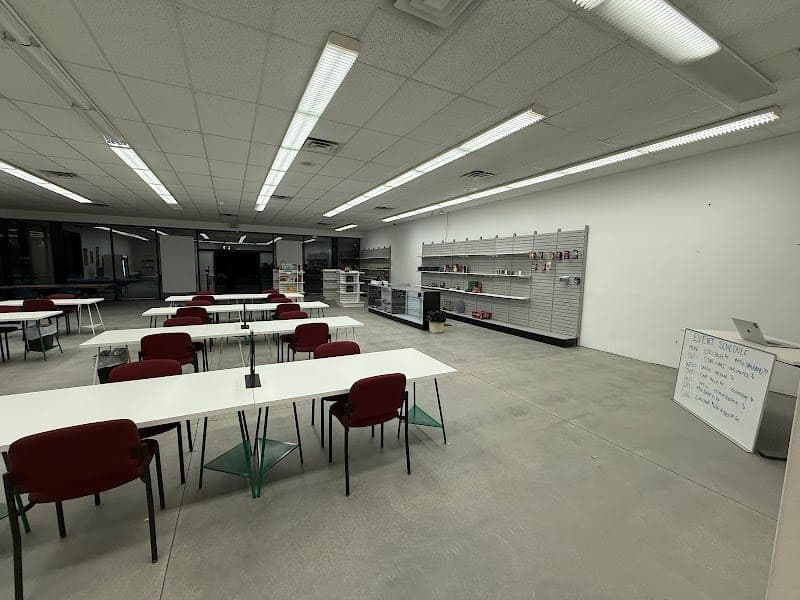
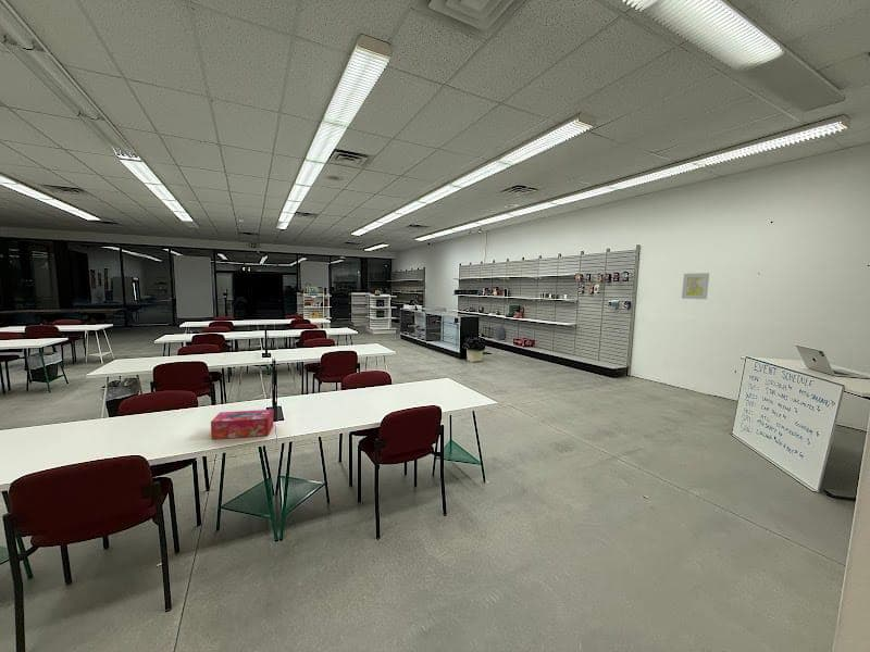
+ tissue box (244, 423)
+ wall art (695, 286)
